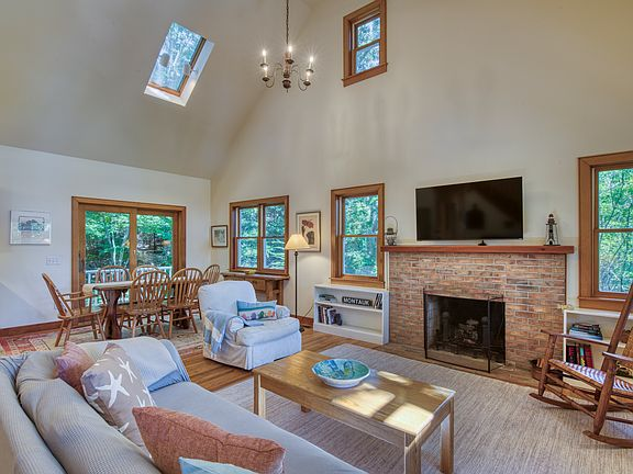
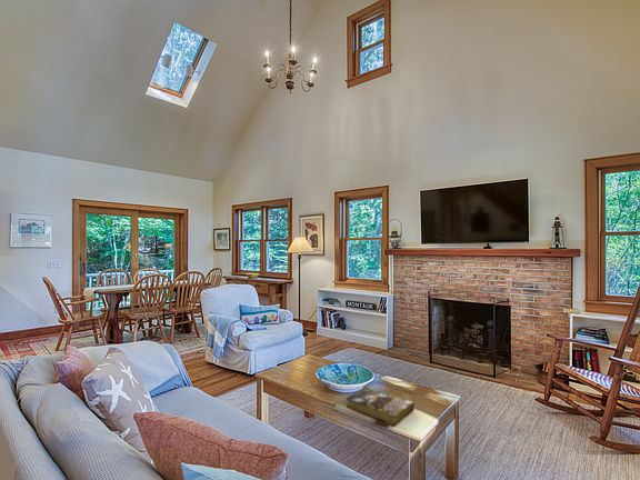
+ book (379, 403)
